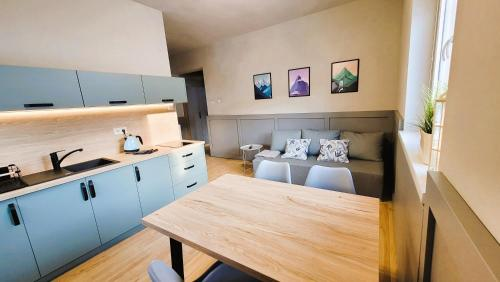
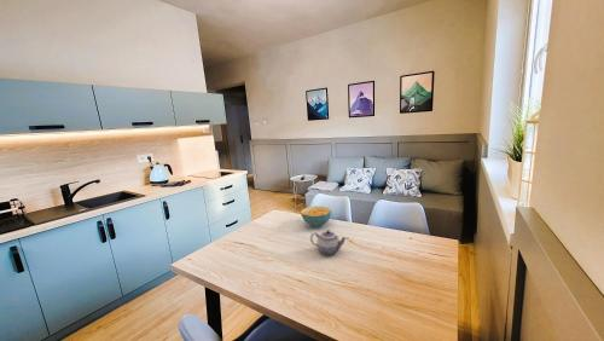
+ cereal bowl (316, 218)
+ teapot (327, 241)
